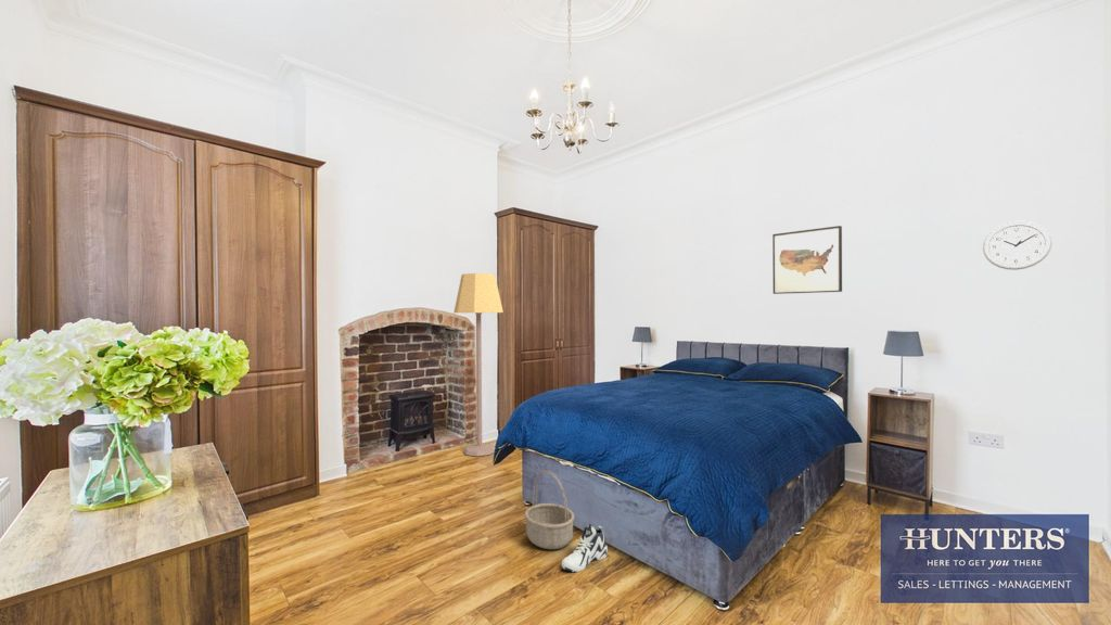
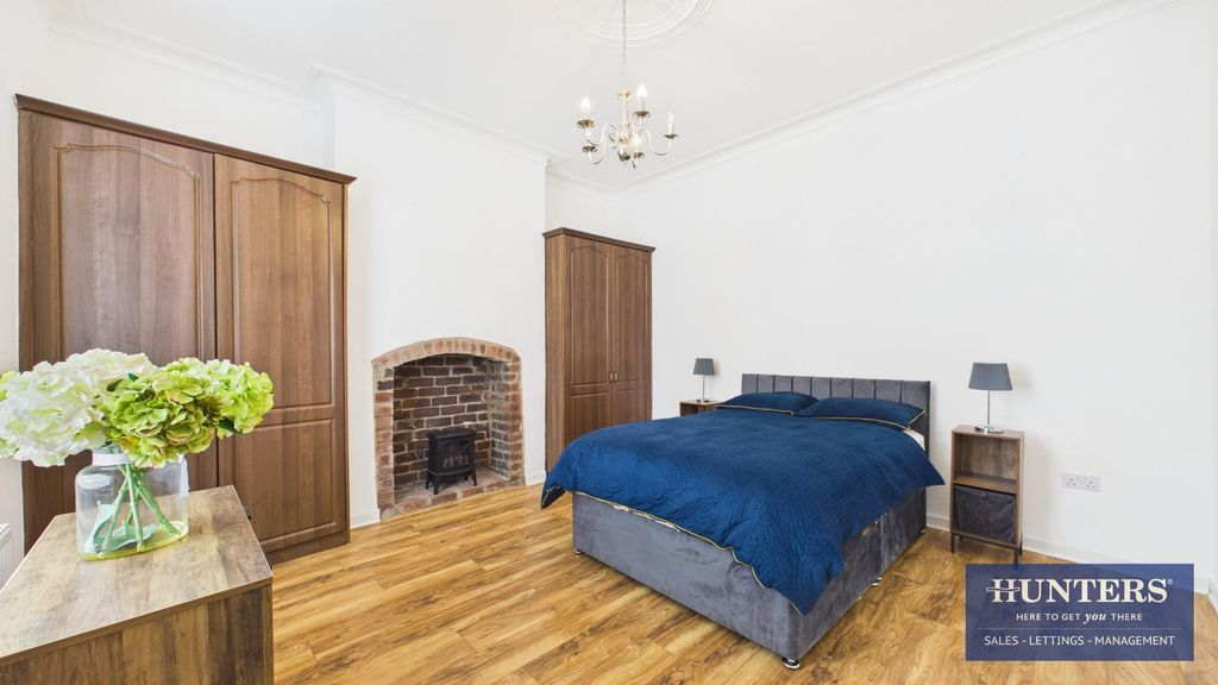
- wall clock (1016, 245)
- basket (549, 506)
- wall art (805, 262)
- lamp (478, 362)
- sneaker (584, 544)
